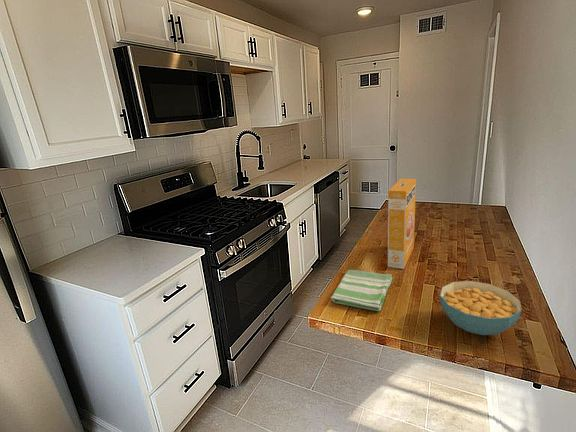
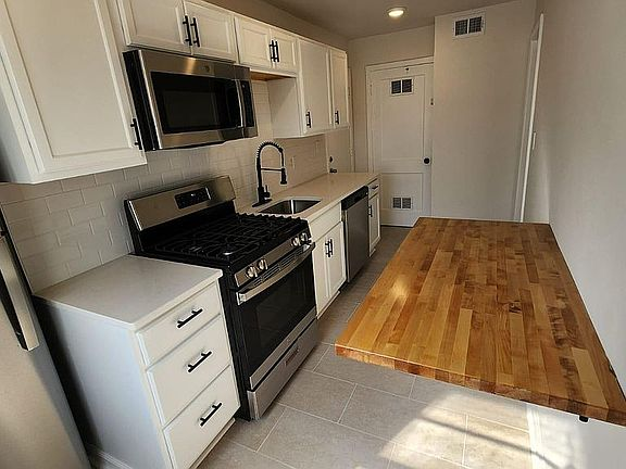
- cereal box (402, 221)
- cereal bowl (477, 312)
- dish towel (362, 287)
